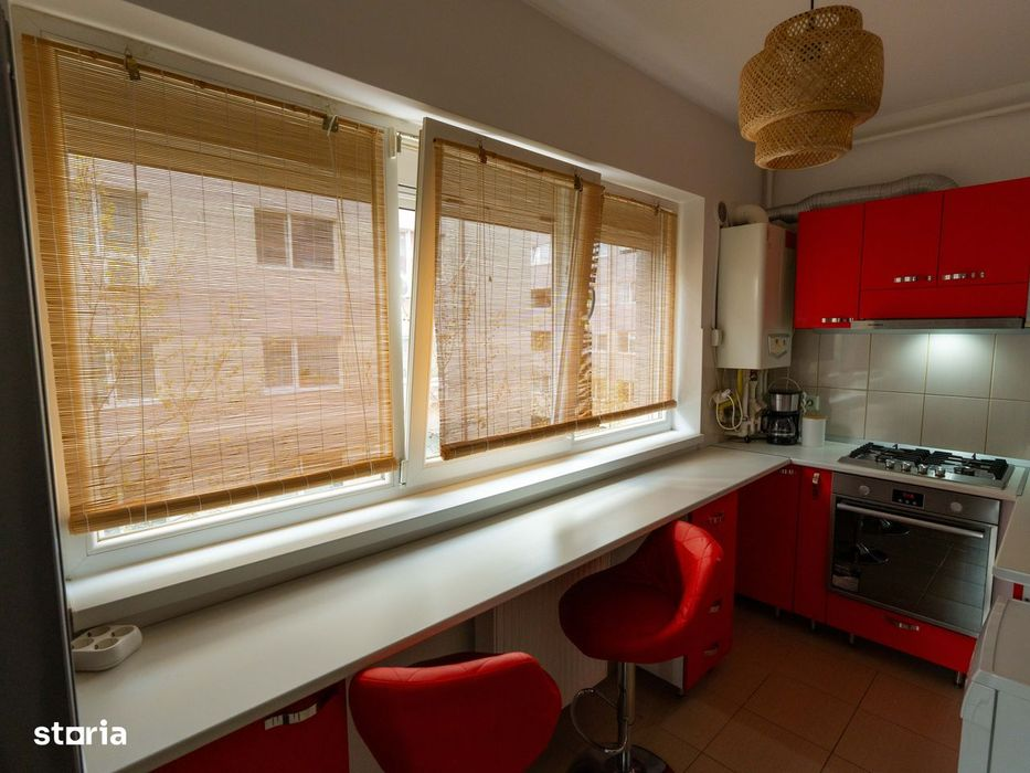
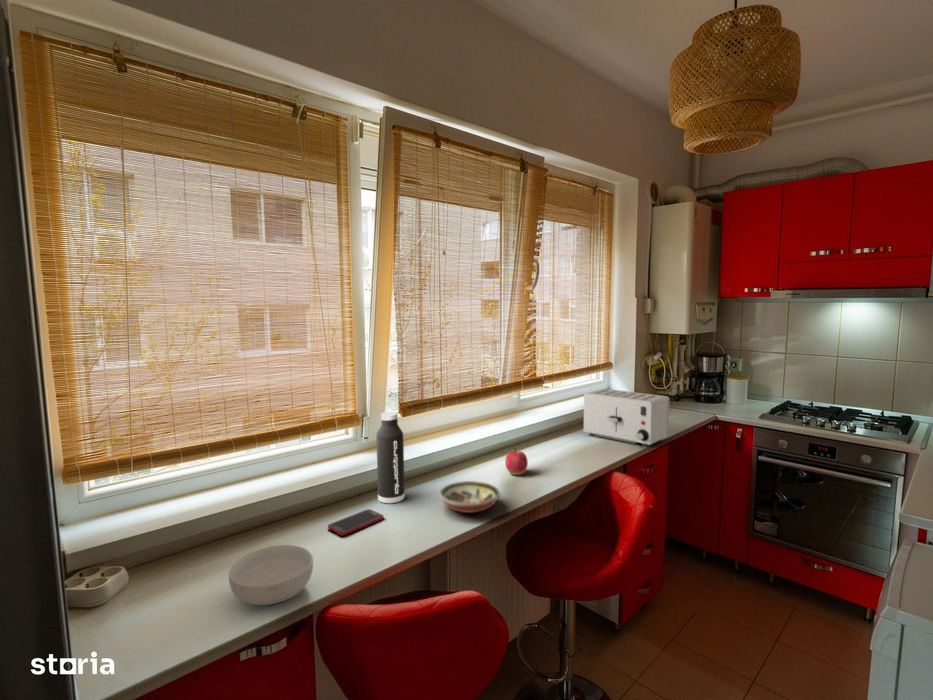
+ cereal bowl (272, 578)
+ decorative bowl (469, 499)
+ toaster (623, 416)
+ apple (516, 460)
+ cell phone (356, 521)
+ water bottle (390, 456)
